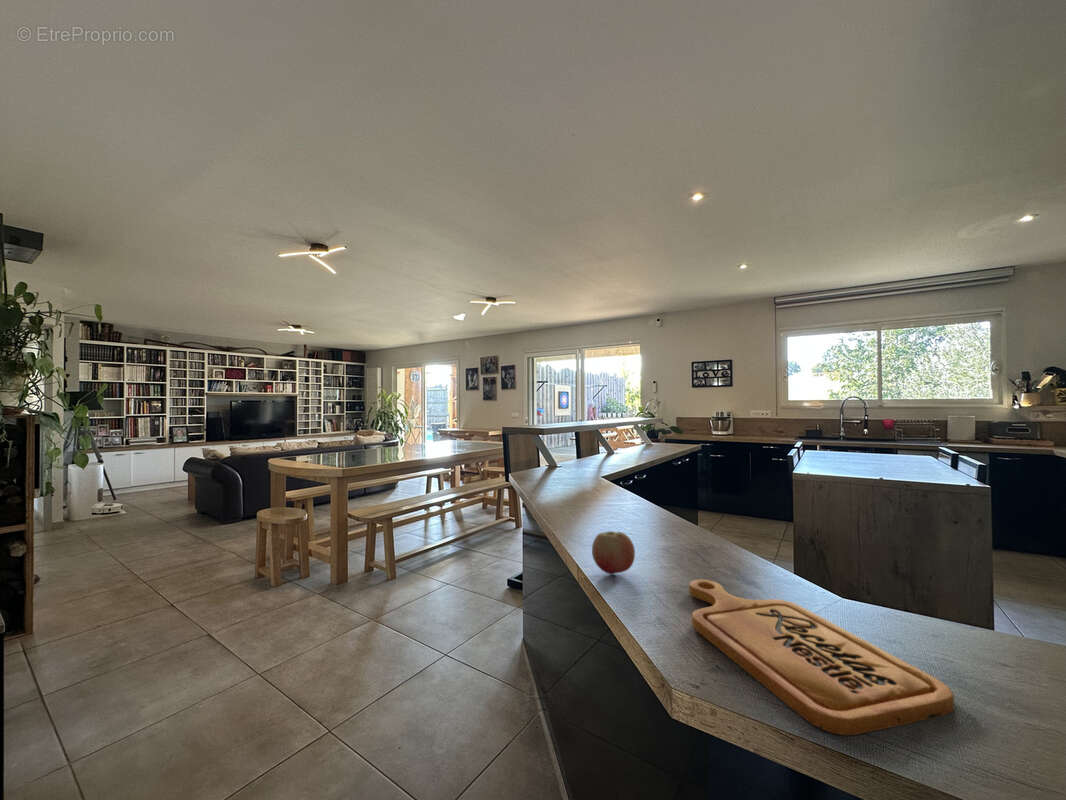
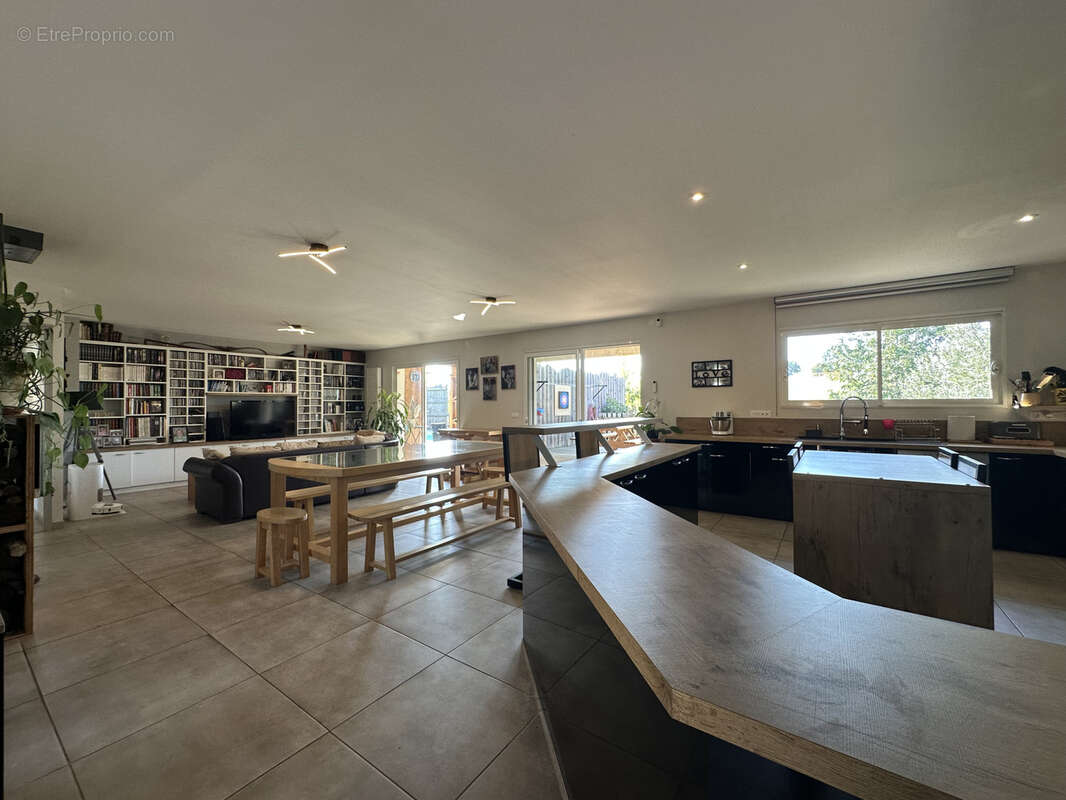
- cutting board (772, 632)
- fruit (613, 552)
